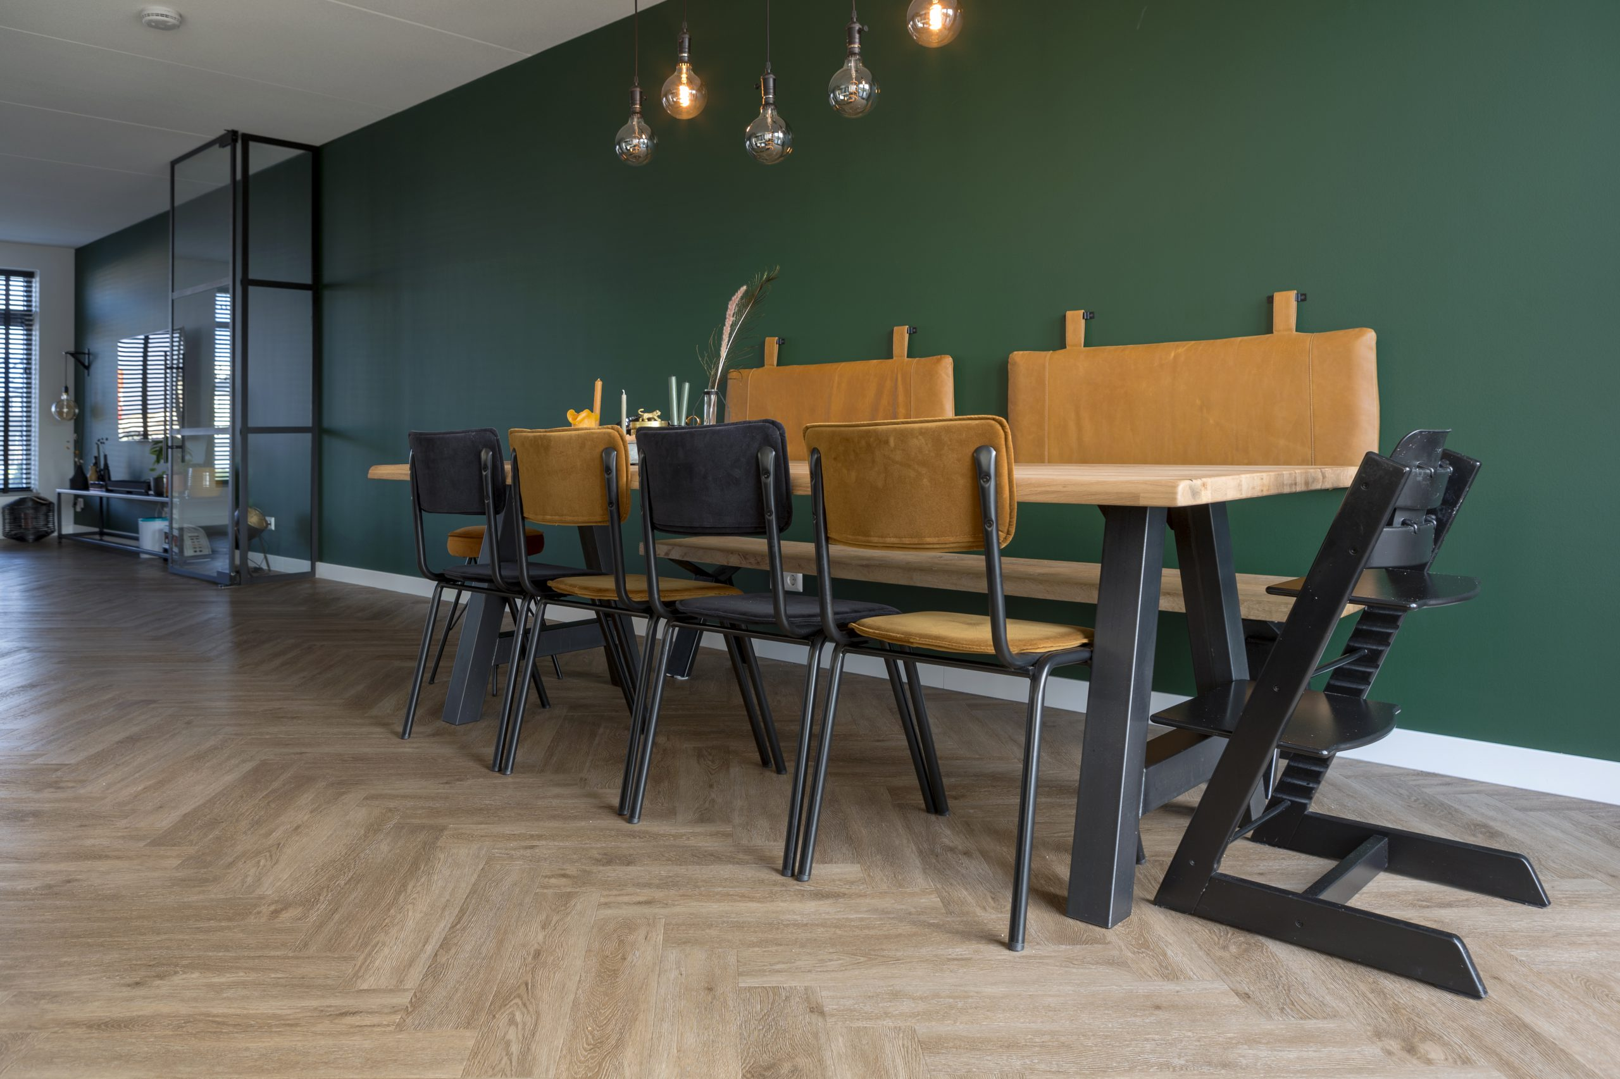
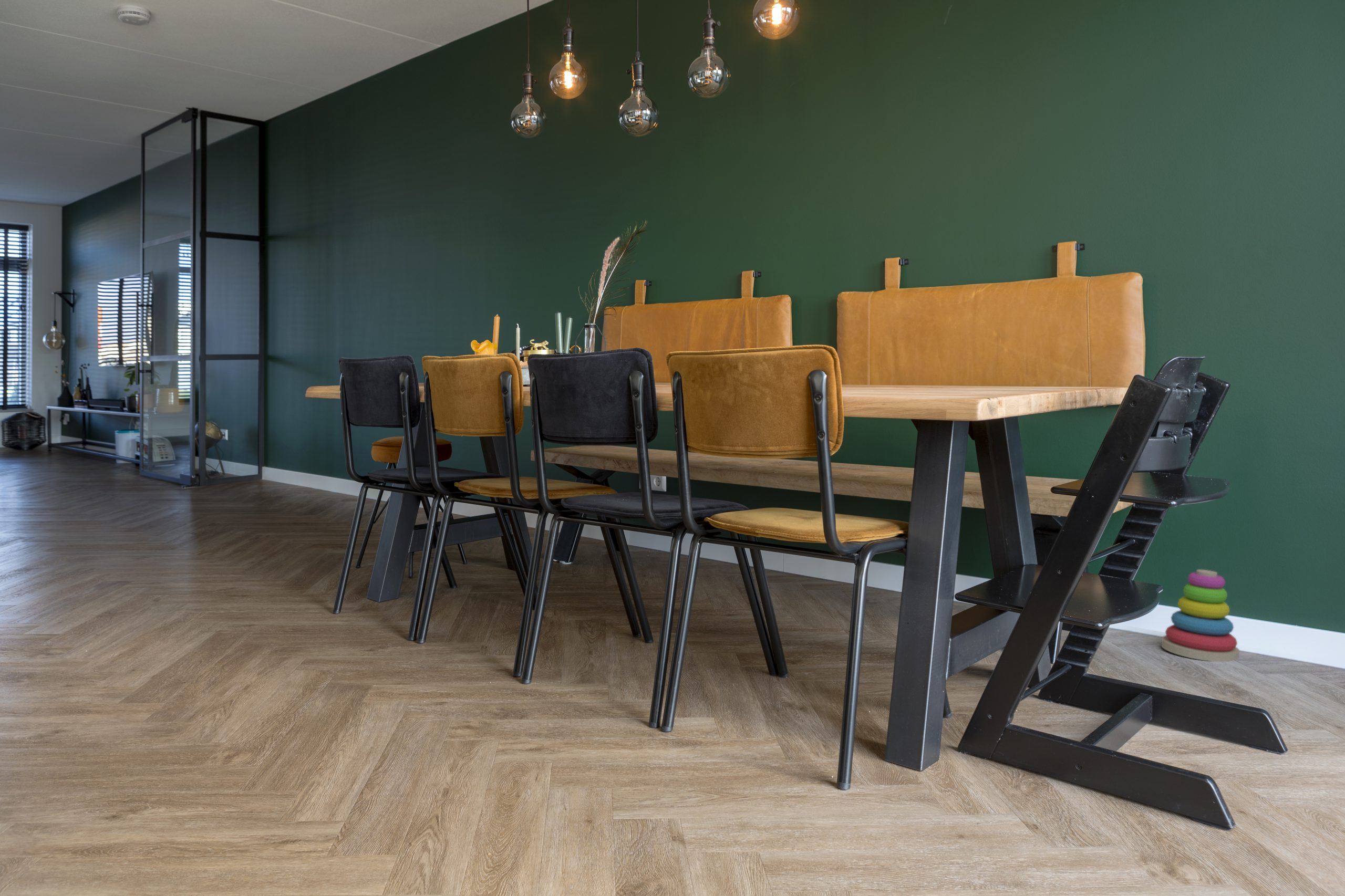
+ stacking toy (1203, 611)
